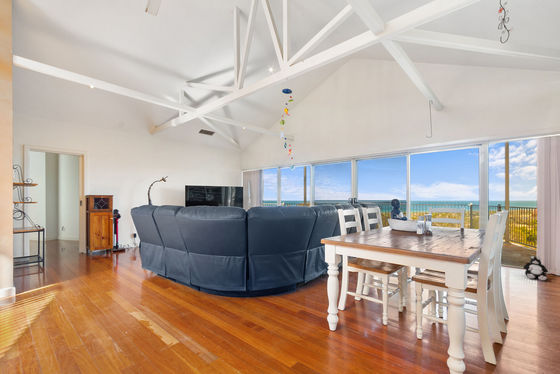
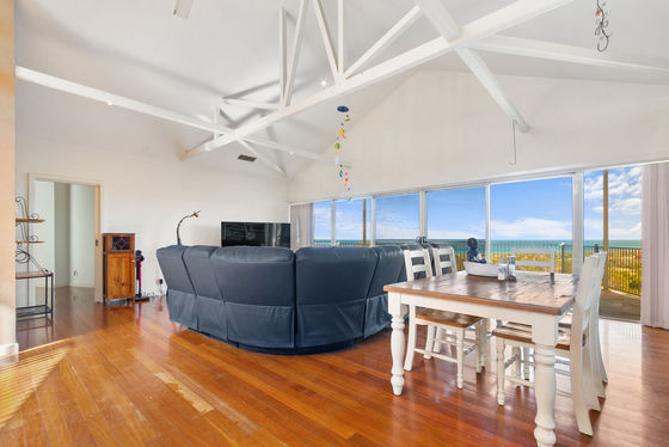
- plush toy (535, 267)
